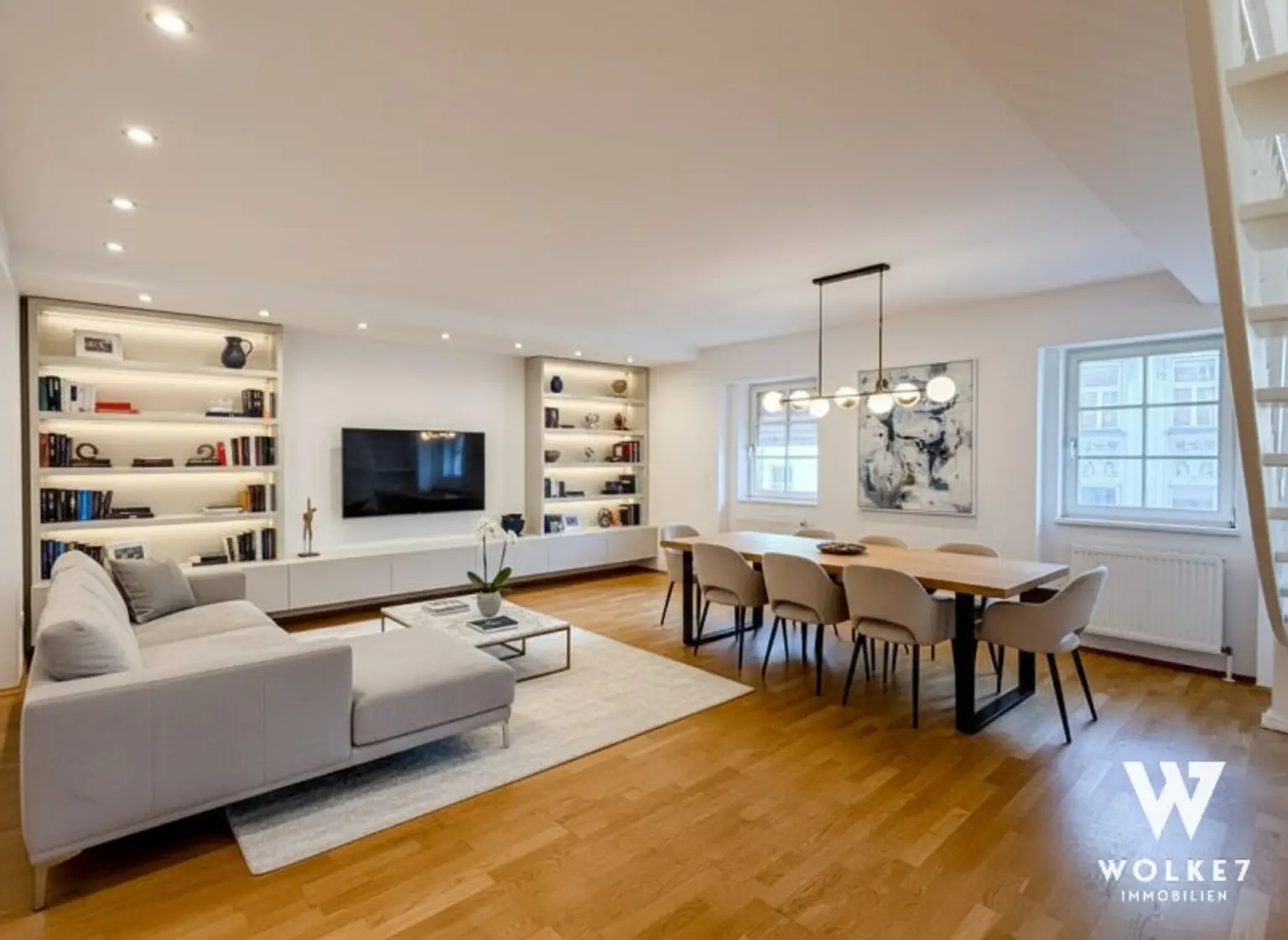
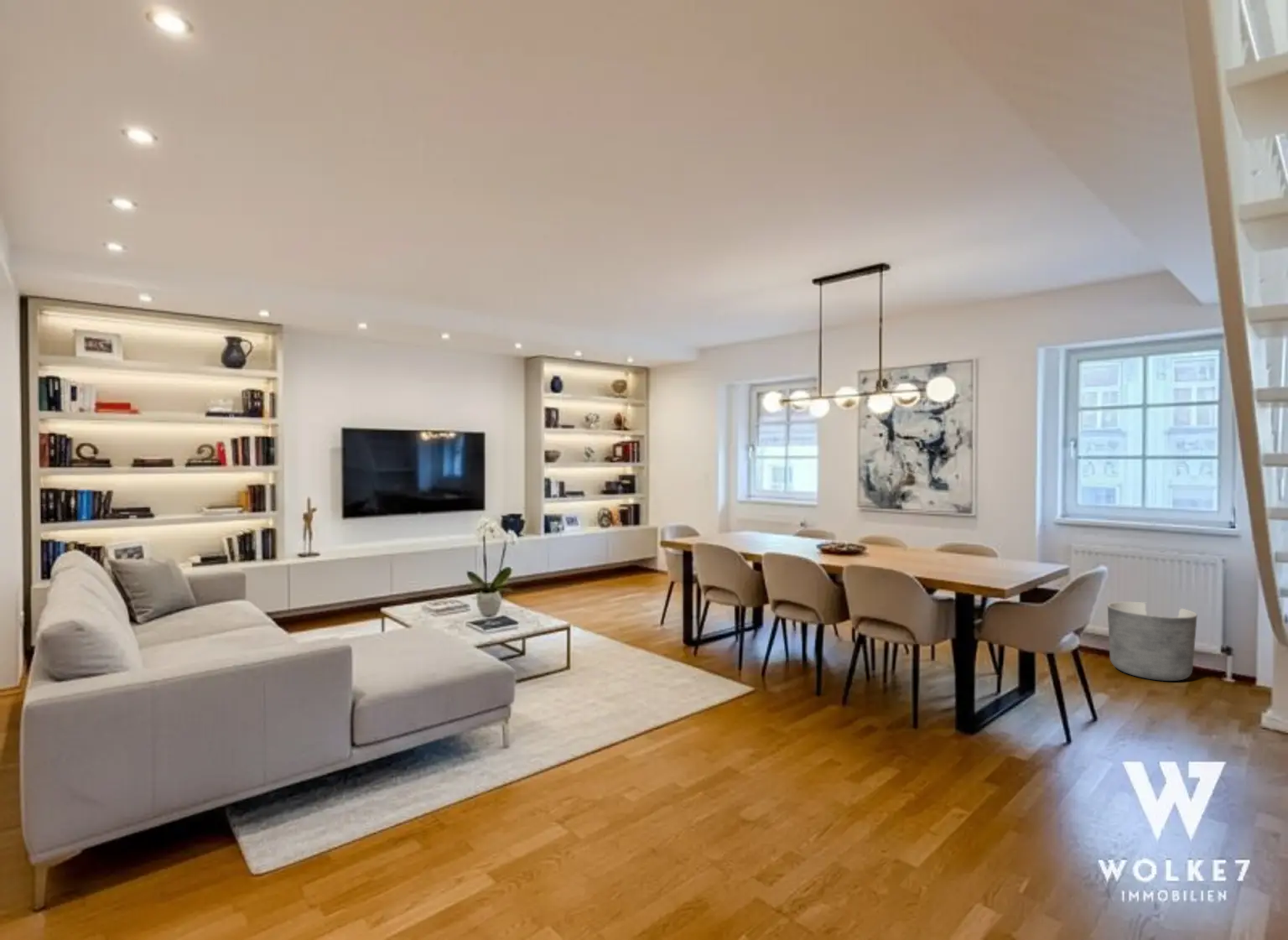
+ planter (1150, 641)
